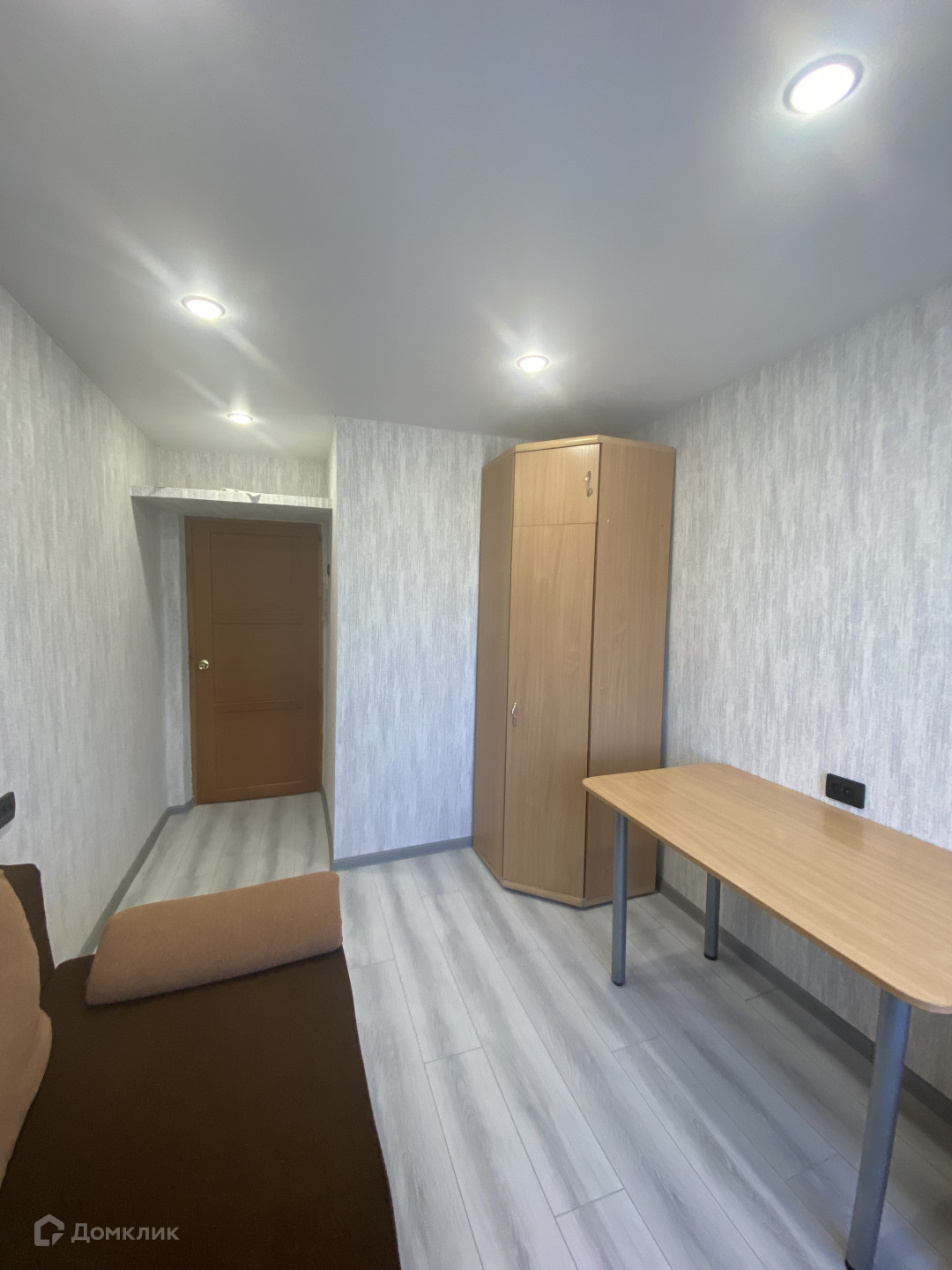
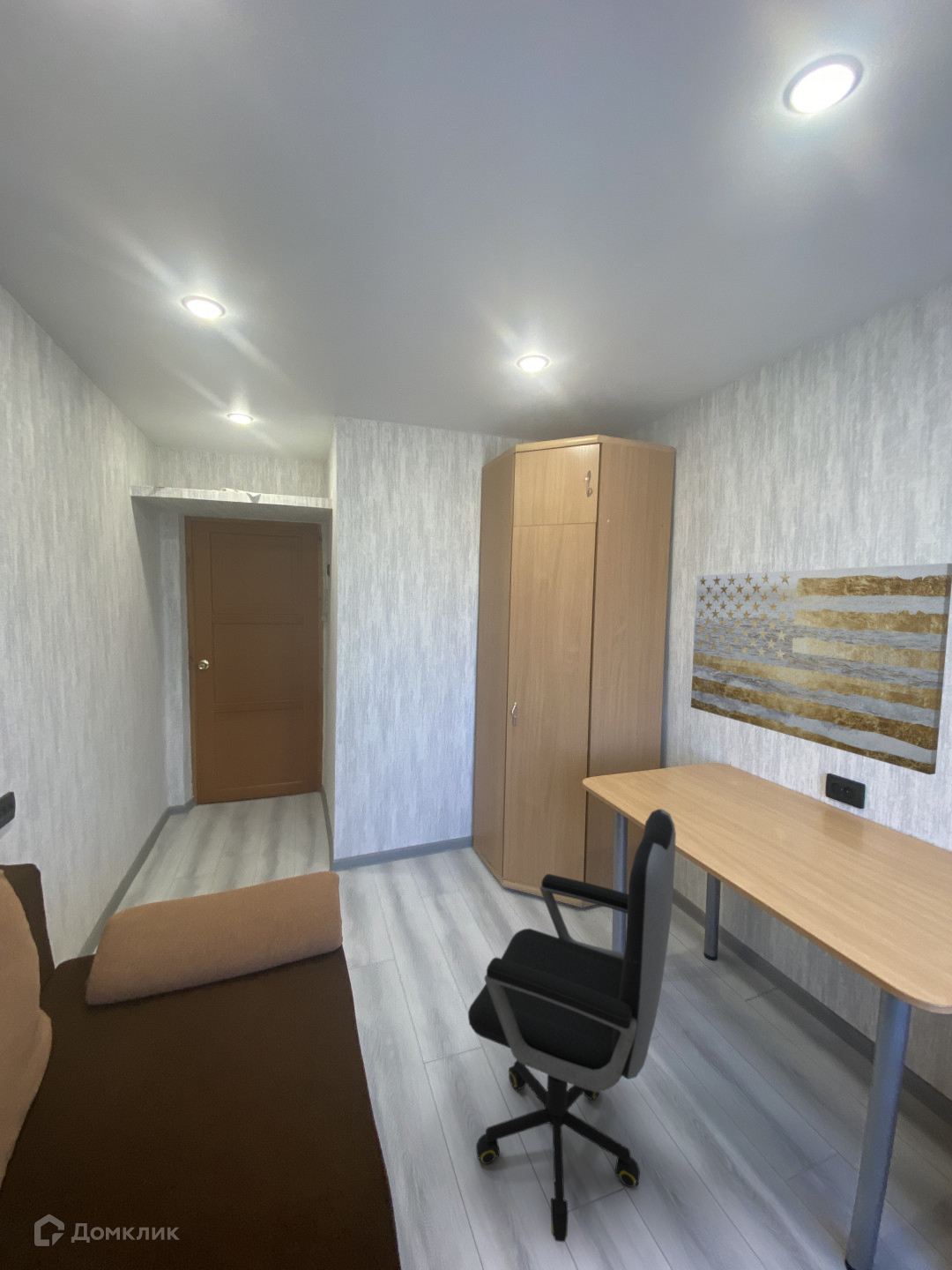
+ office chair (575, 983)
+ wall art (790, 653)
